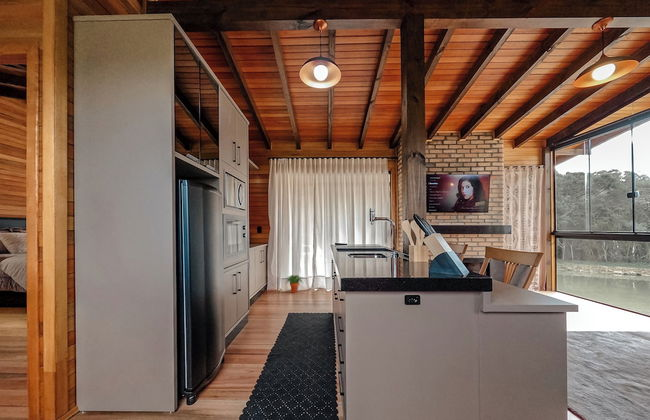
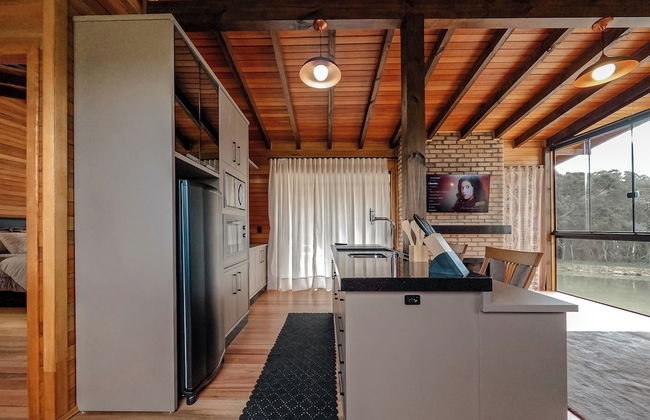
- potted plant (294, 283)
